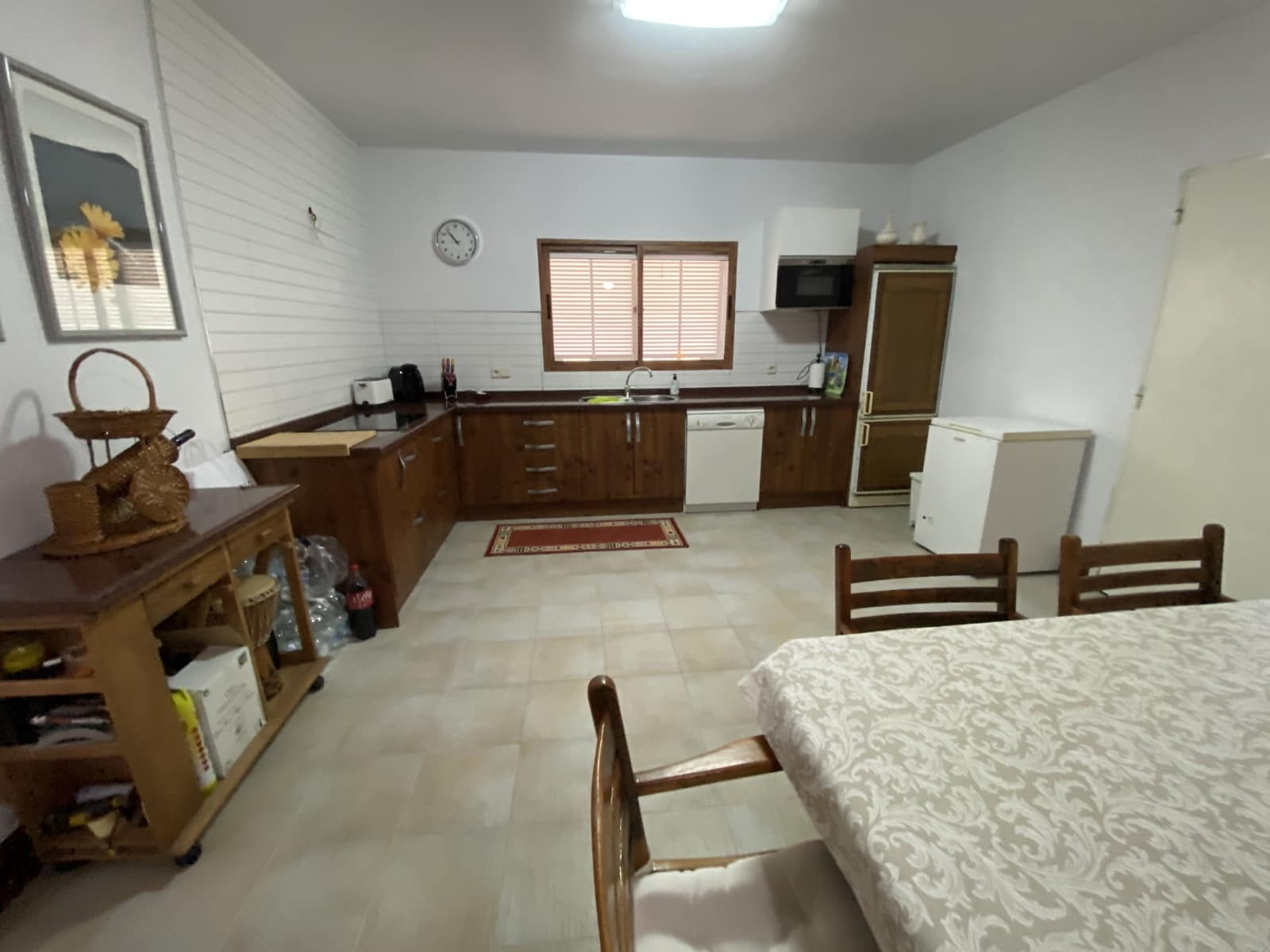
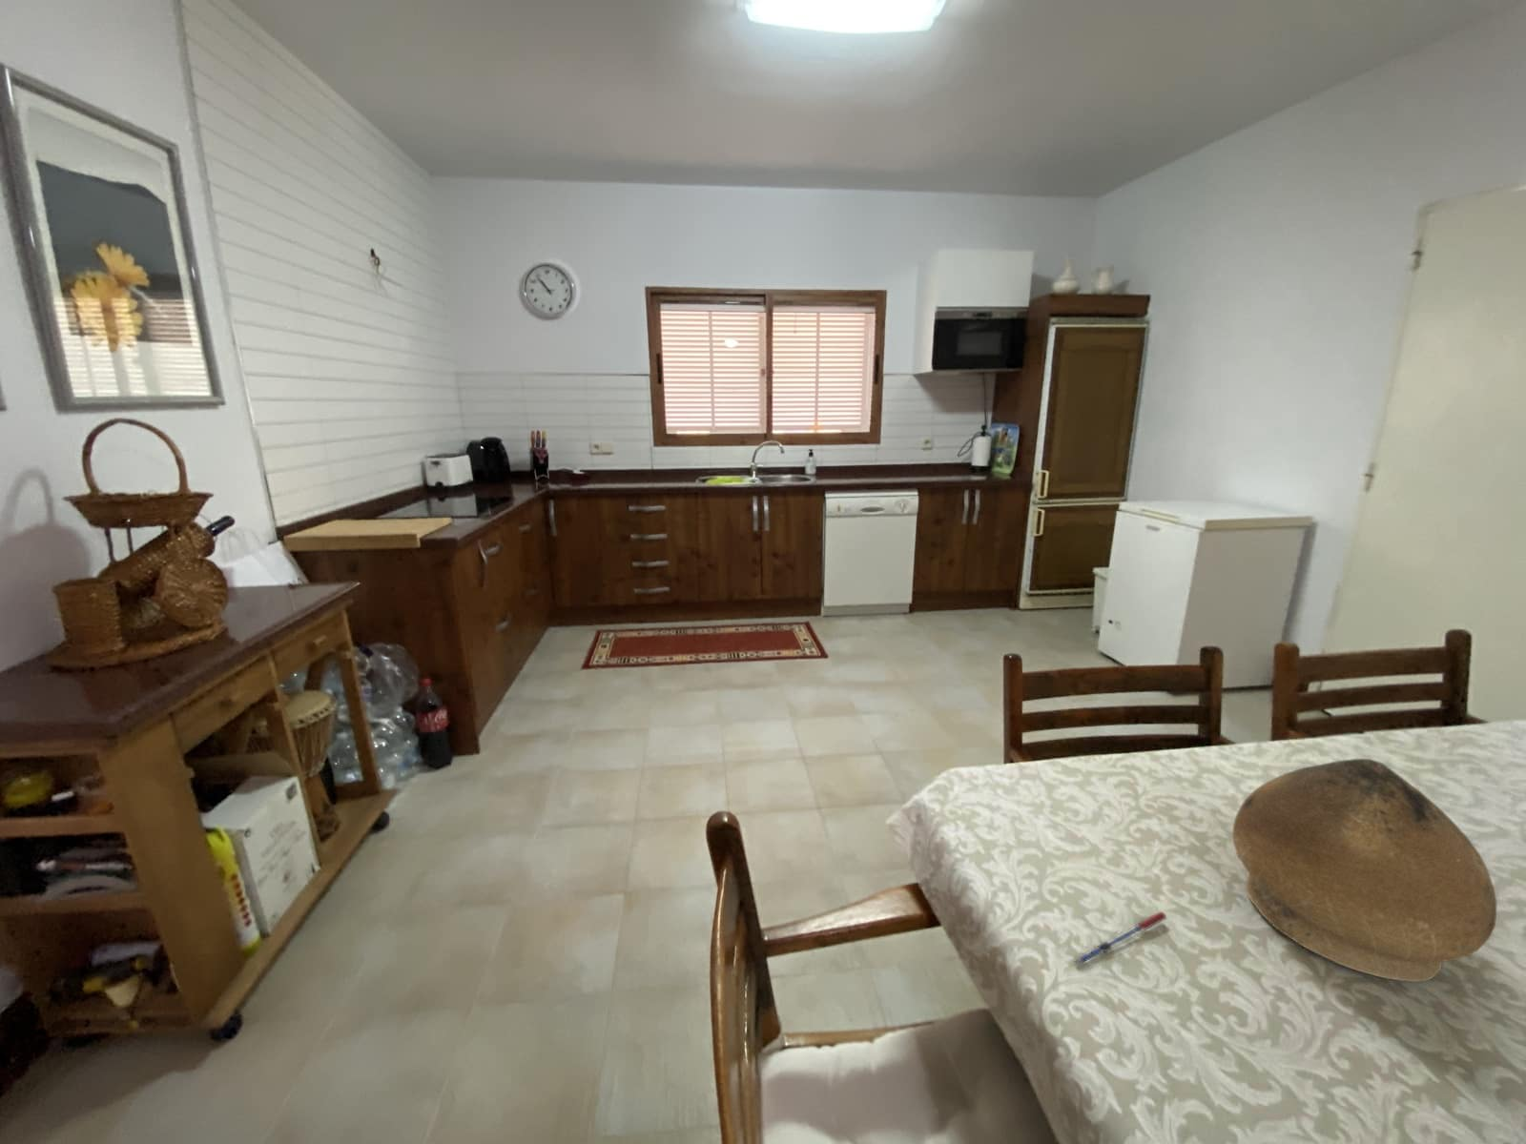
+ pen (1121, 936)
+ bowl (1355, 844)
